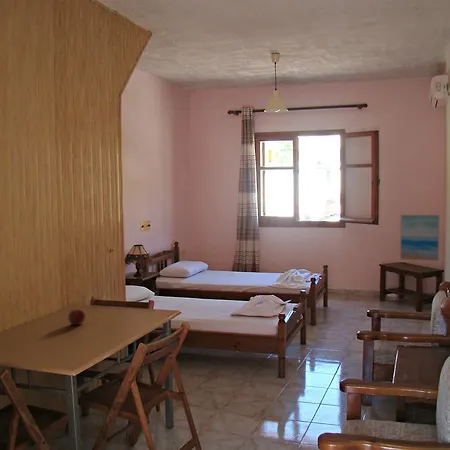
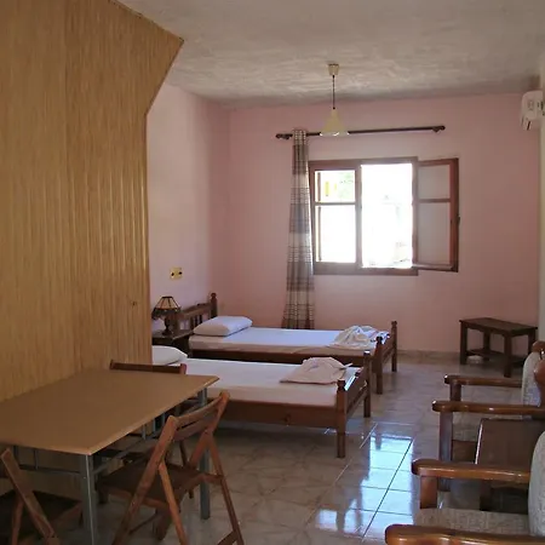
- wall art (419, 237)
- apple (77, 316)
